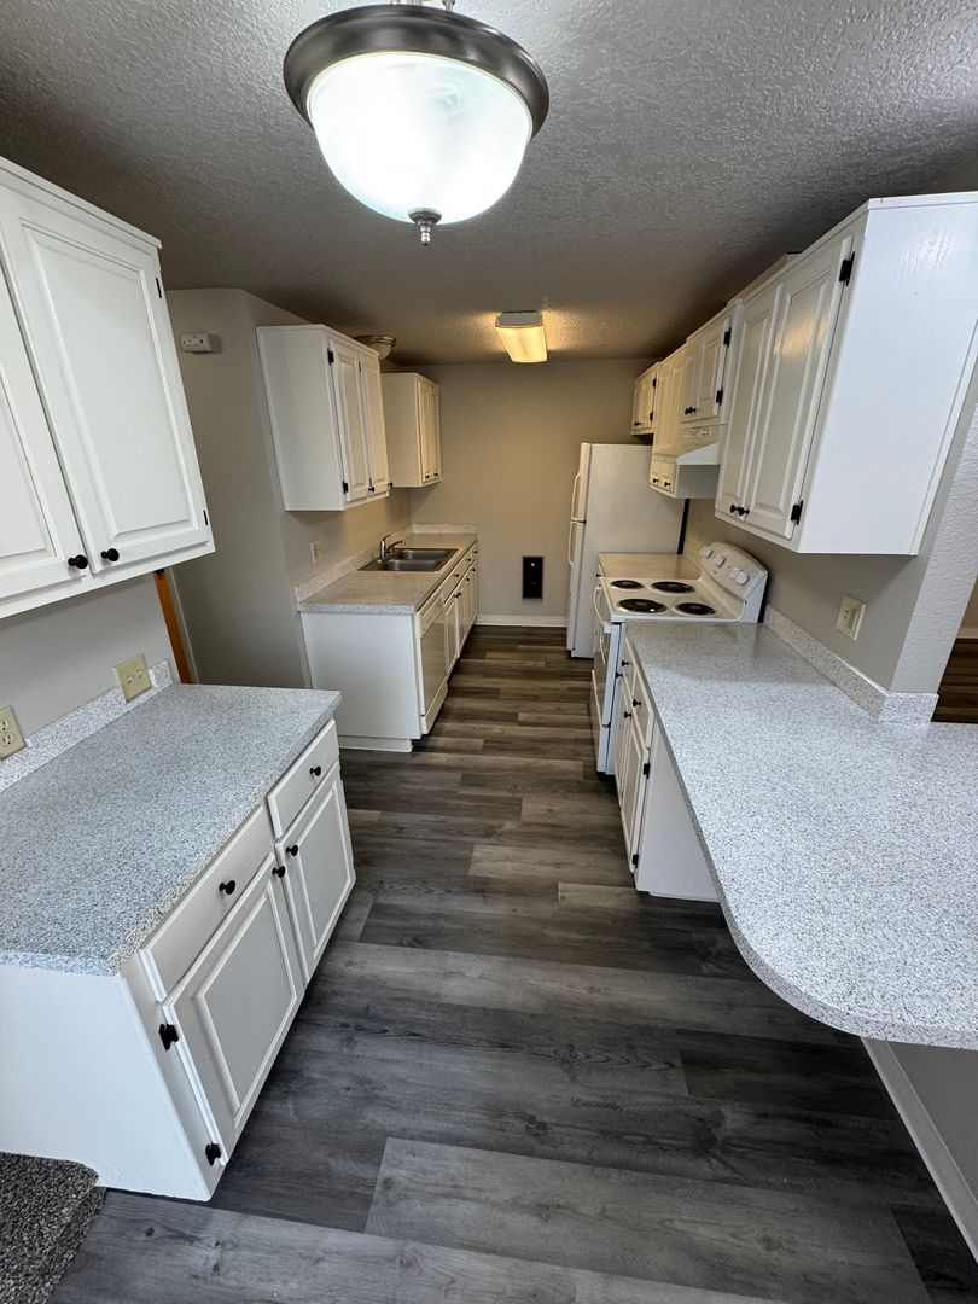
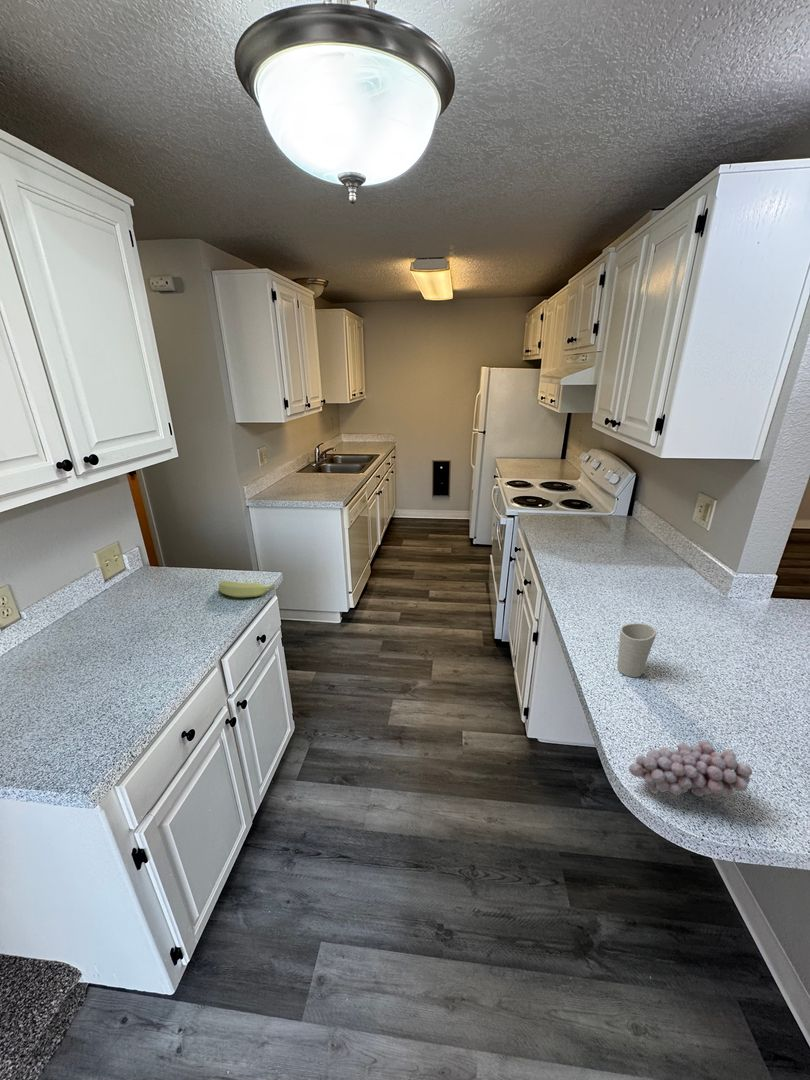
+ banana (246, 585)
+ cup (634, 649)
+ fruit (685, 769)
